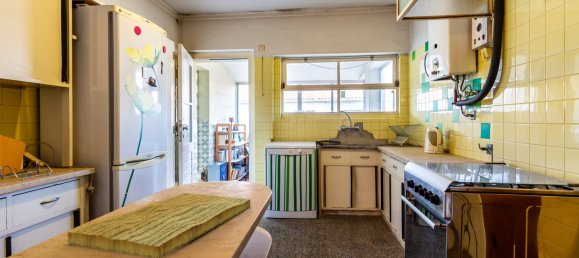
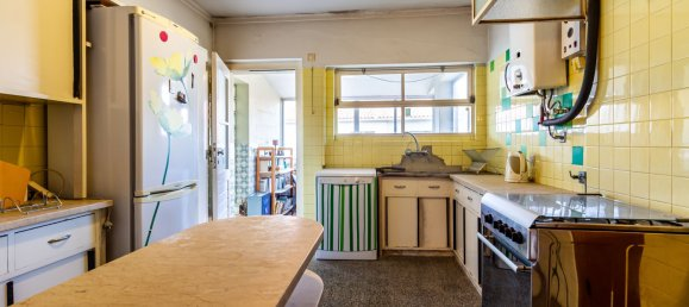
- cutting board (175, 215)
